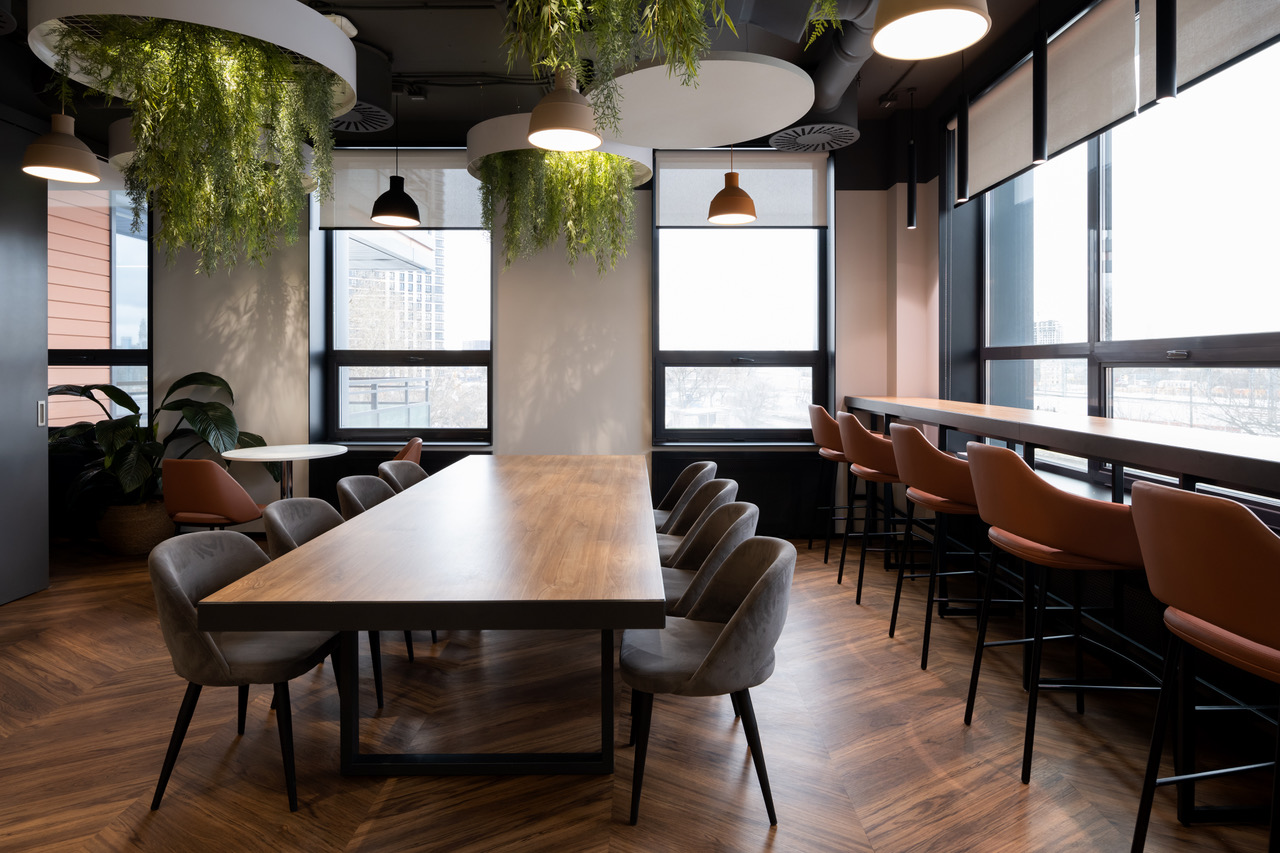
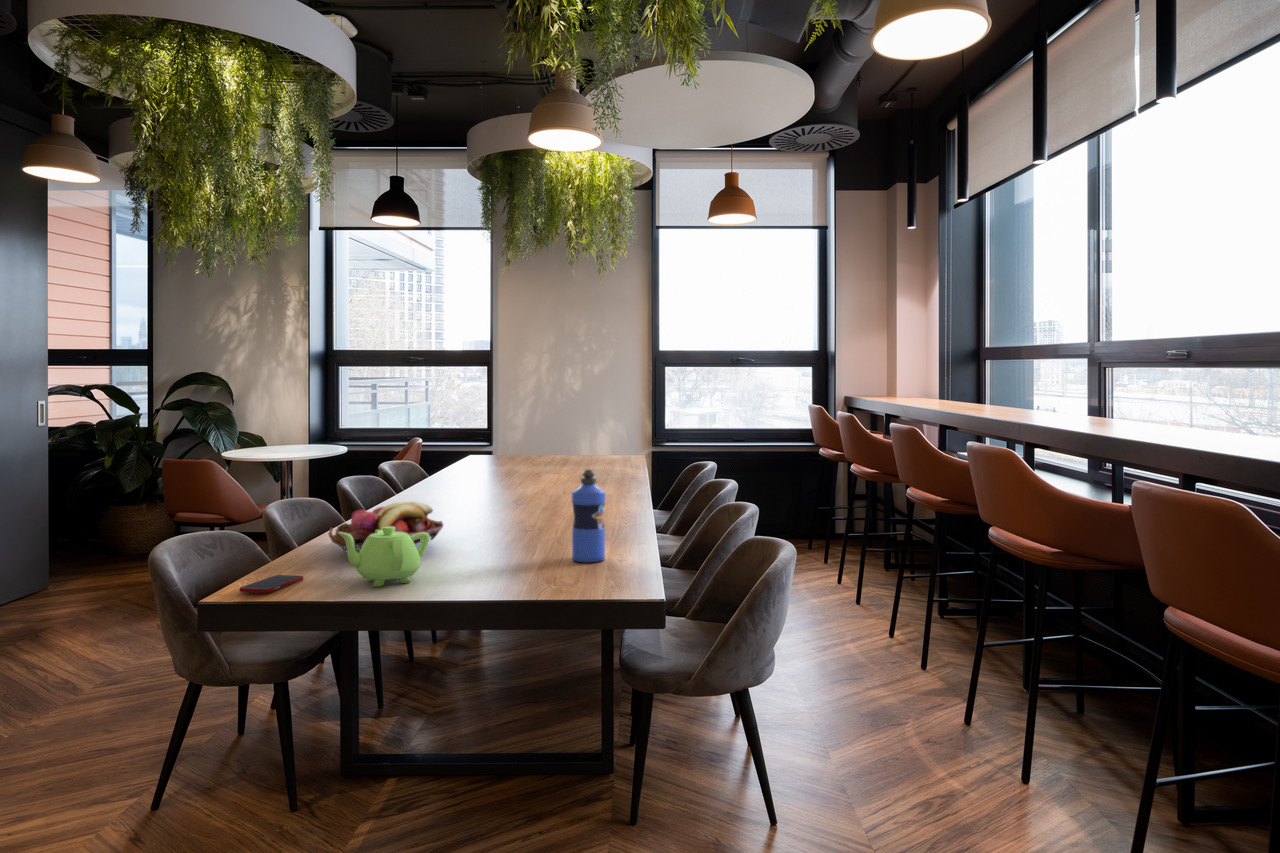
+ water bottle (588, 514)
+ fruit basket (388, 526)
+ teapot (385, 554)
+ cell phone (272, 583)
